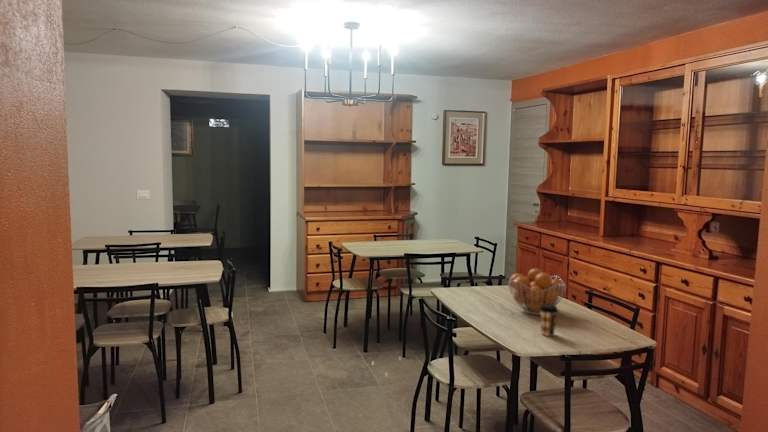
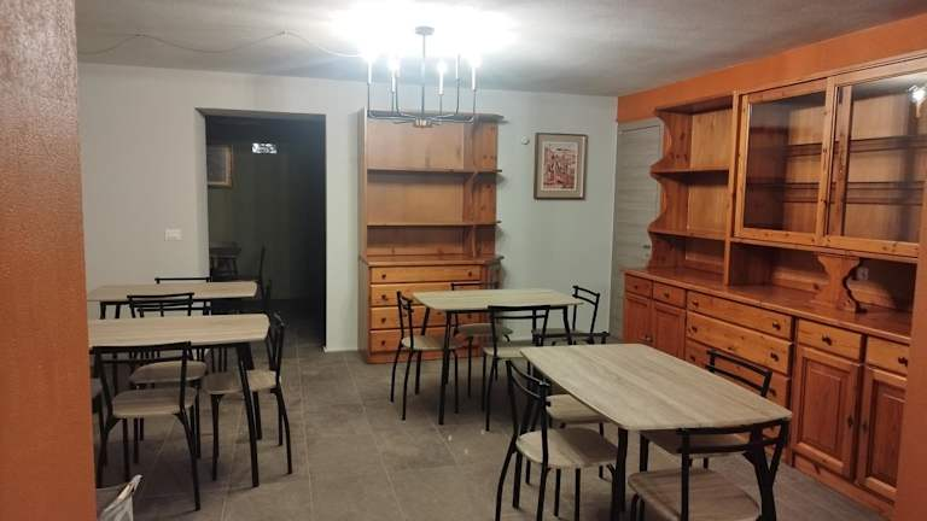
- fruit basket (536, 290)
- coffee cup (548, 320)
